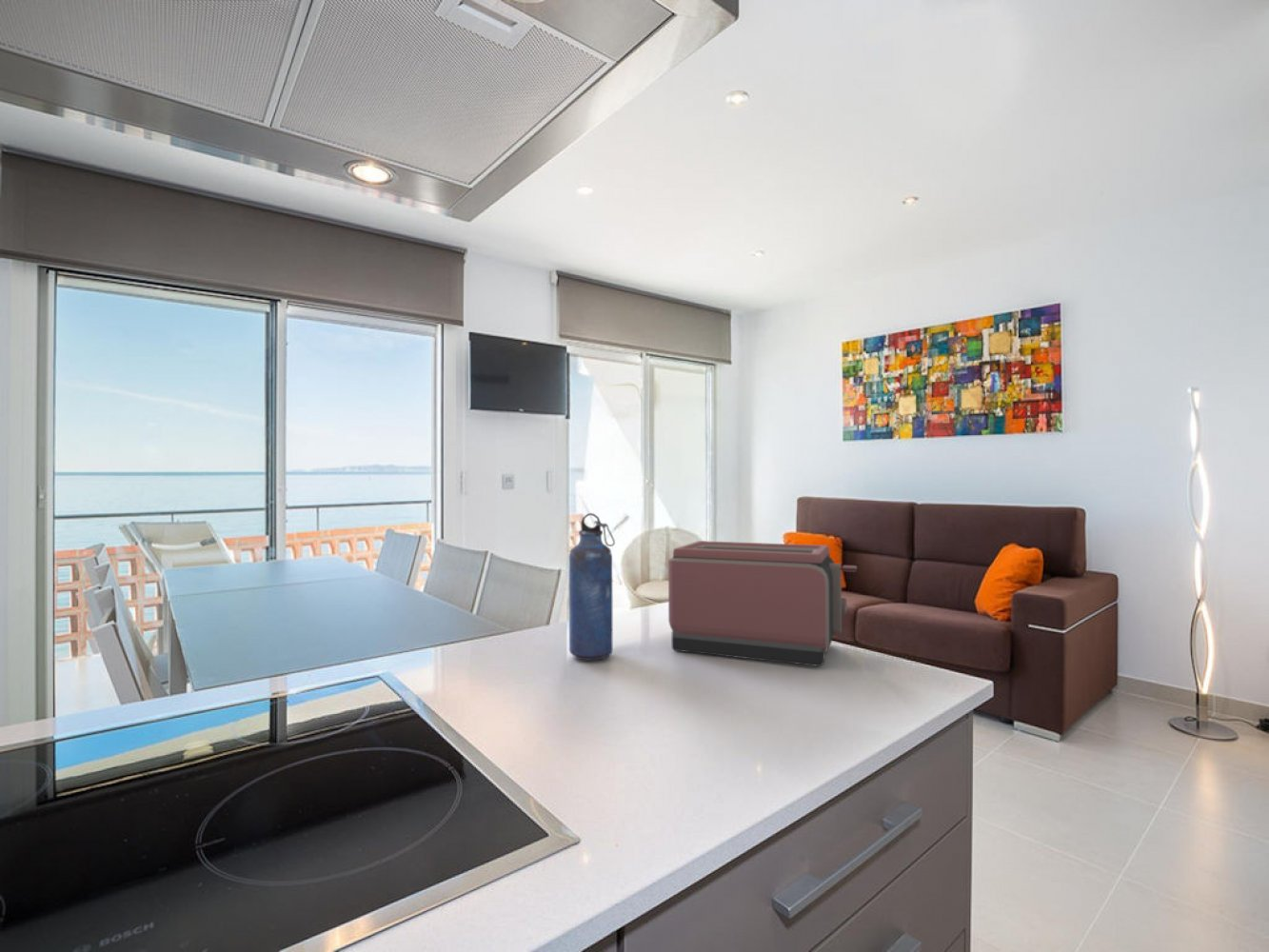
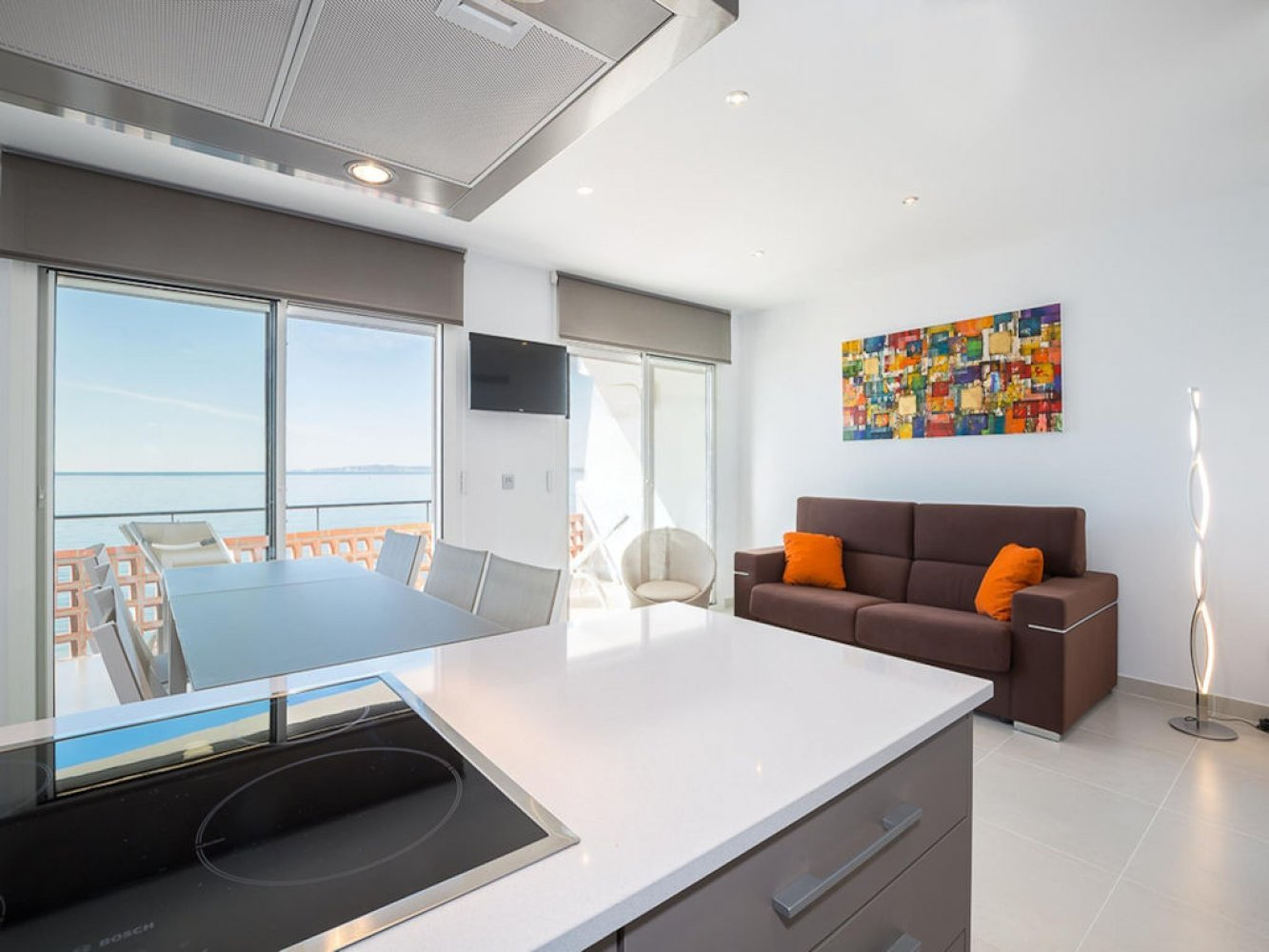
- toaster (763, 597)
- water bottle (592, 585)
